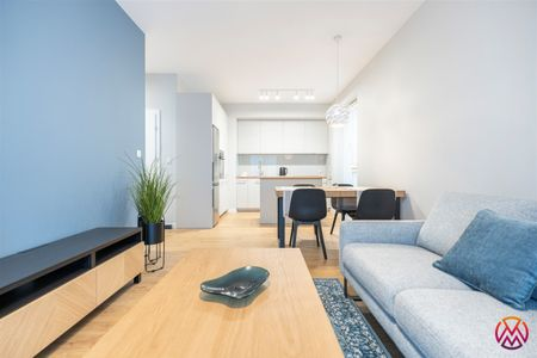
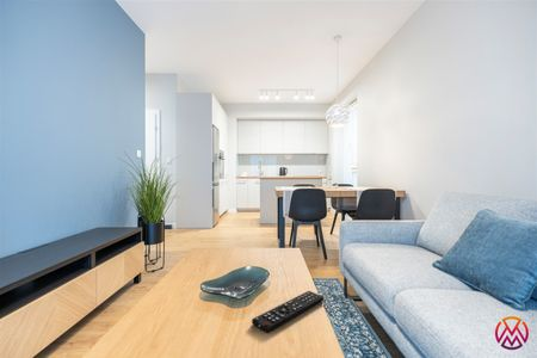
+ remote control (290, 308)
